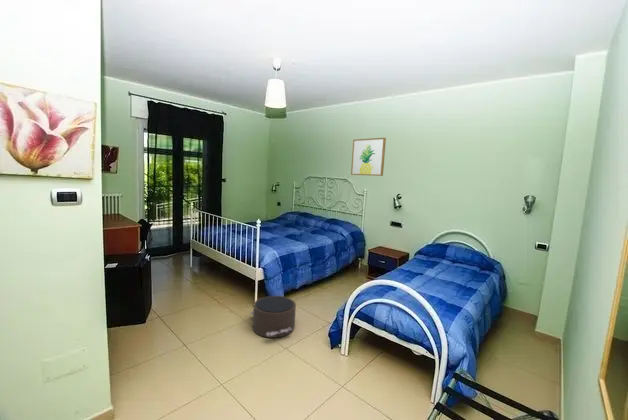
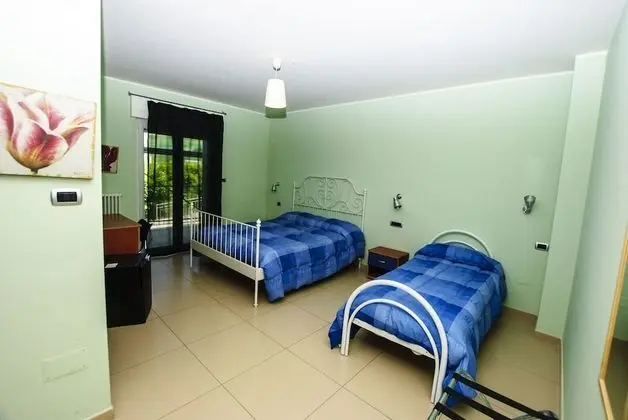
- pouf (271, 315)
- wall art (367, 157)
